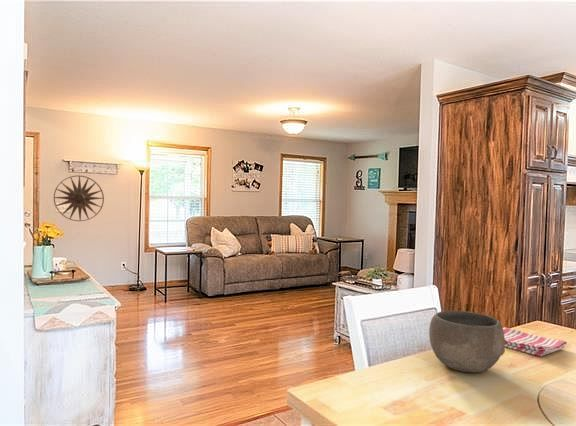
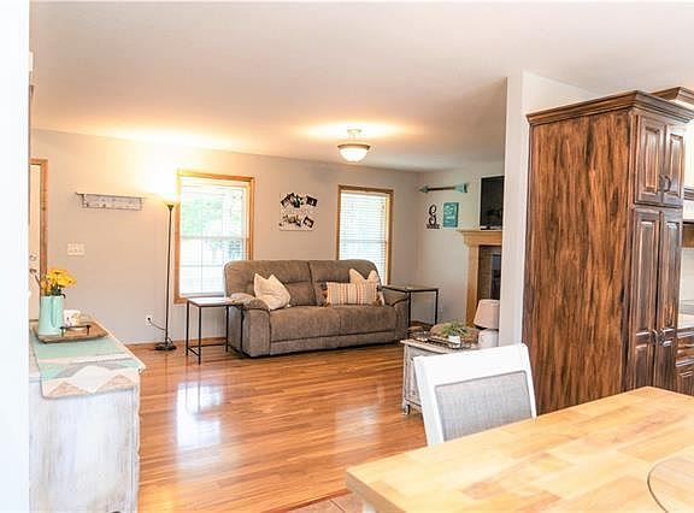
- dish towel (521, 339)
- wall art (79, 198)
- bowl (466, 342)
